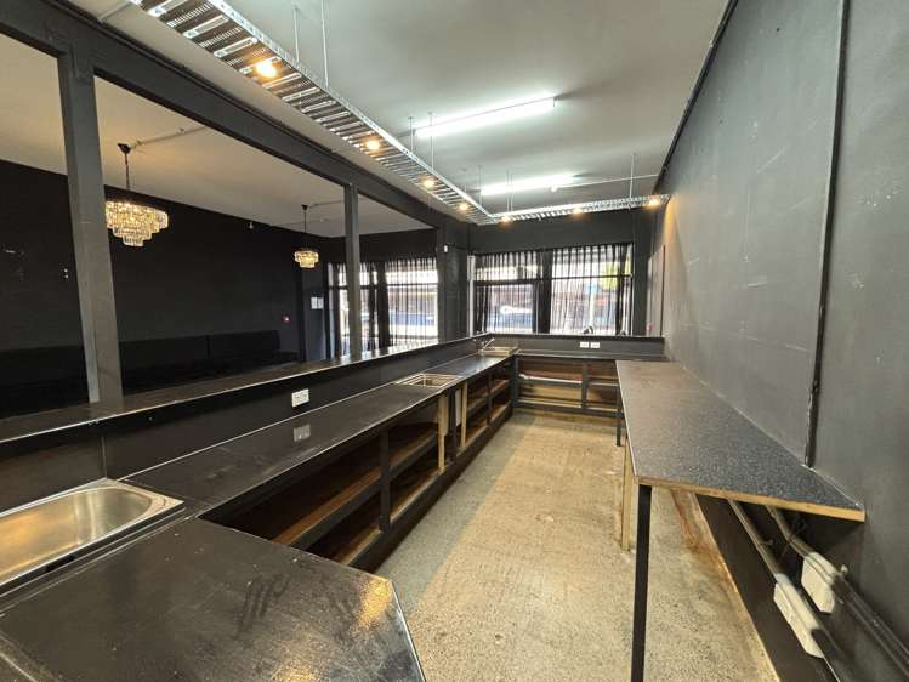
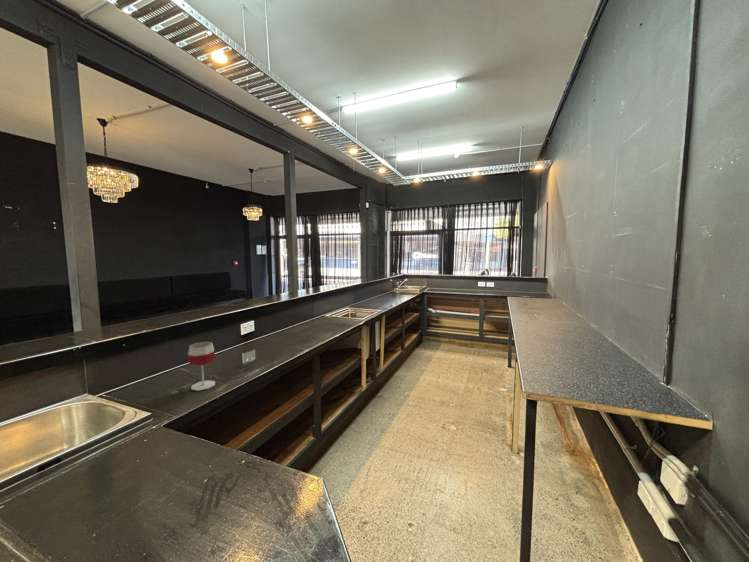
+ wineglass (202, 365)
